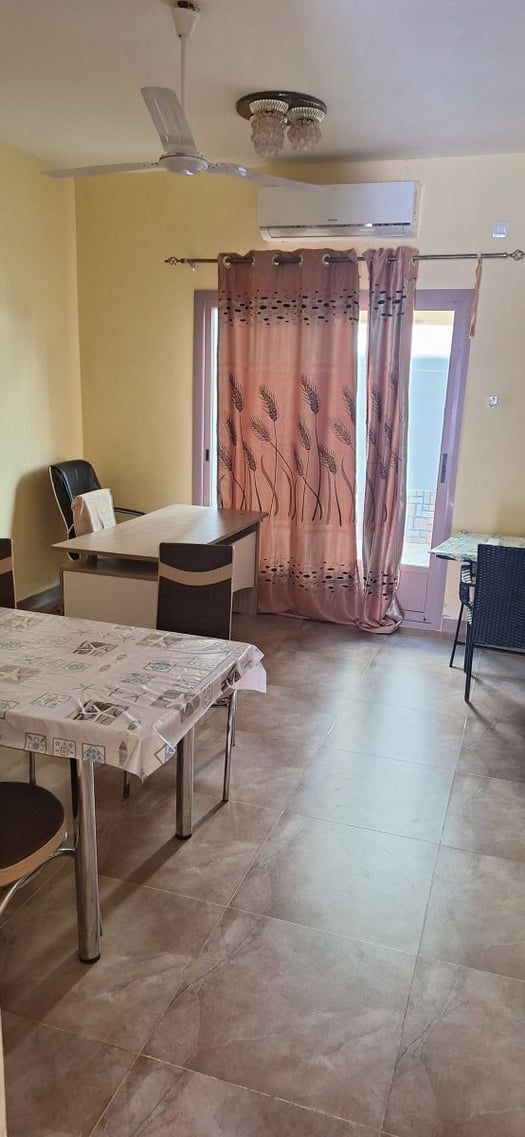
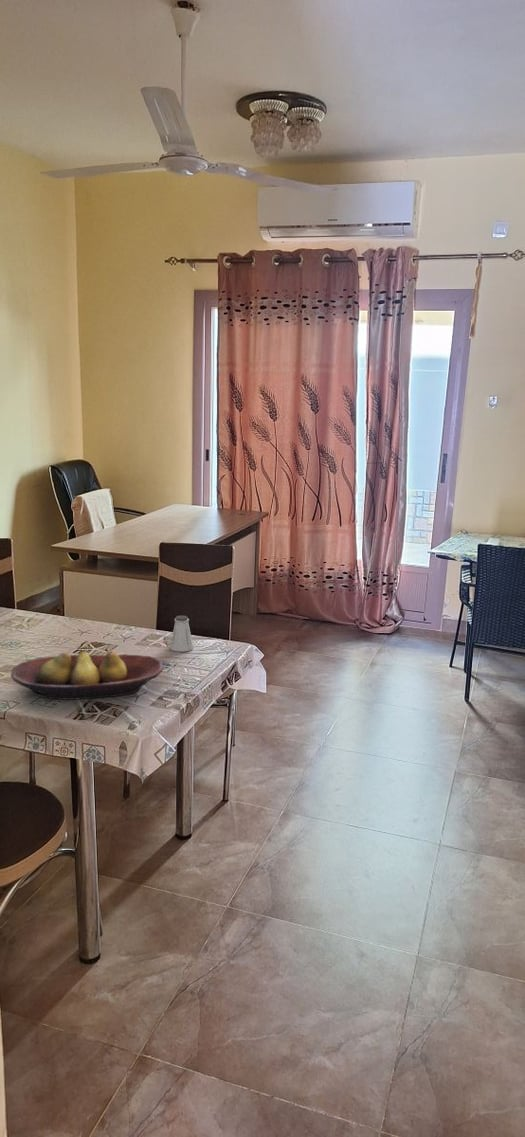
+ saltshaker (181, 632)
+ fruit bowl (89, 670)
